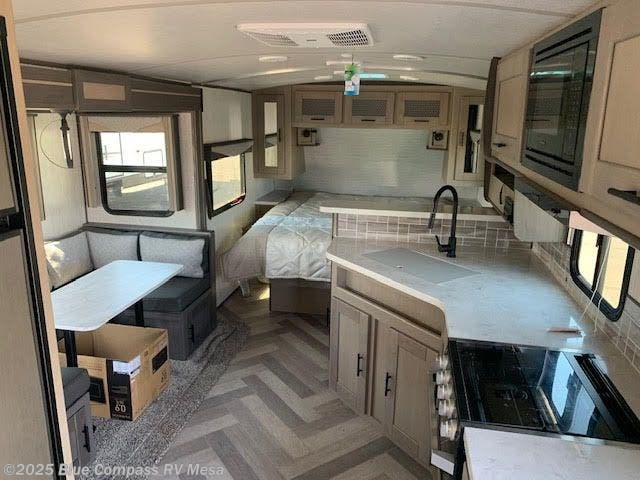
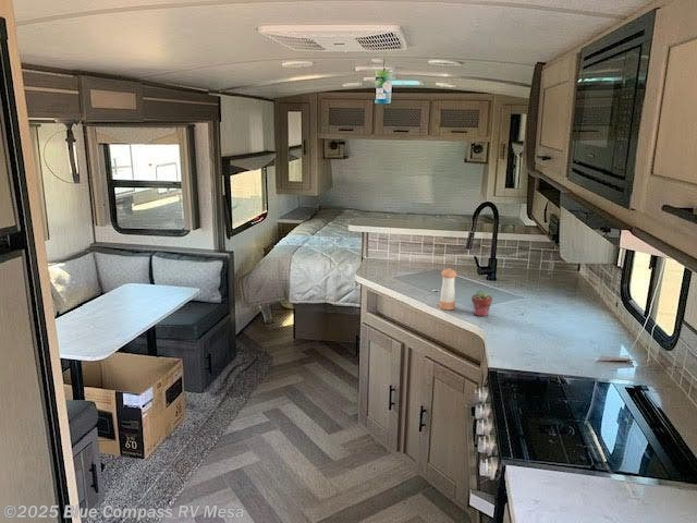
+ pepper shaker (448, 288)
+ potted succulent (481, 302)
